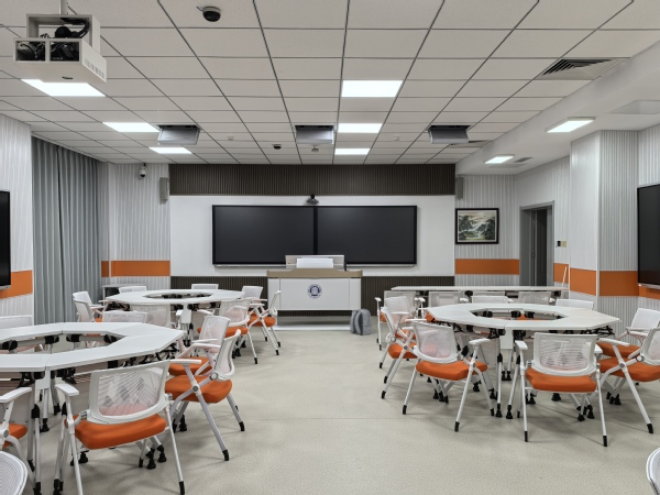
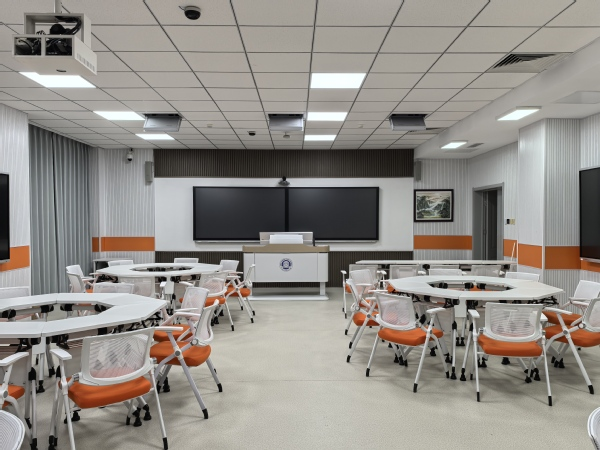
- backpack (360, 321)
